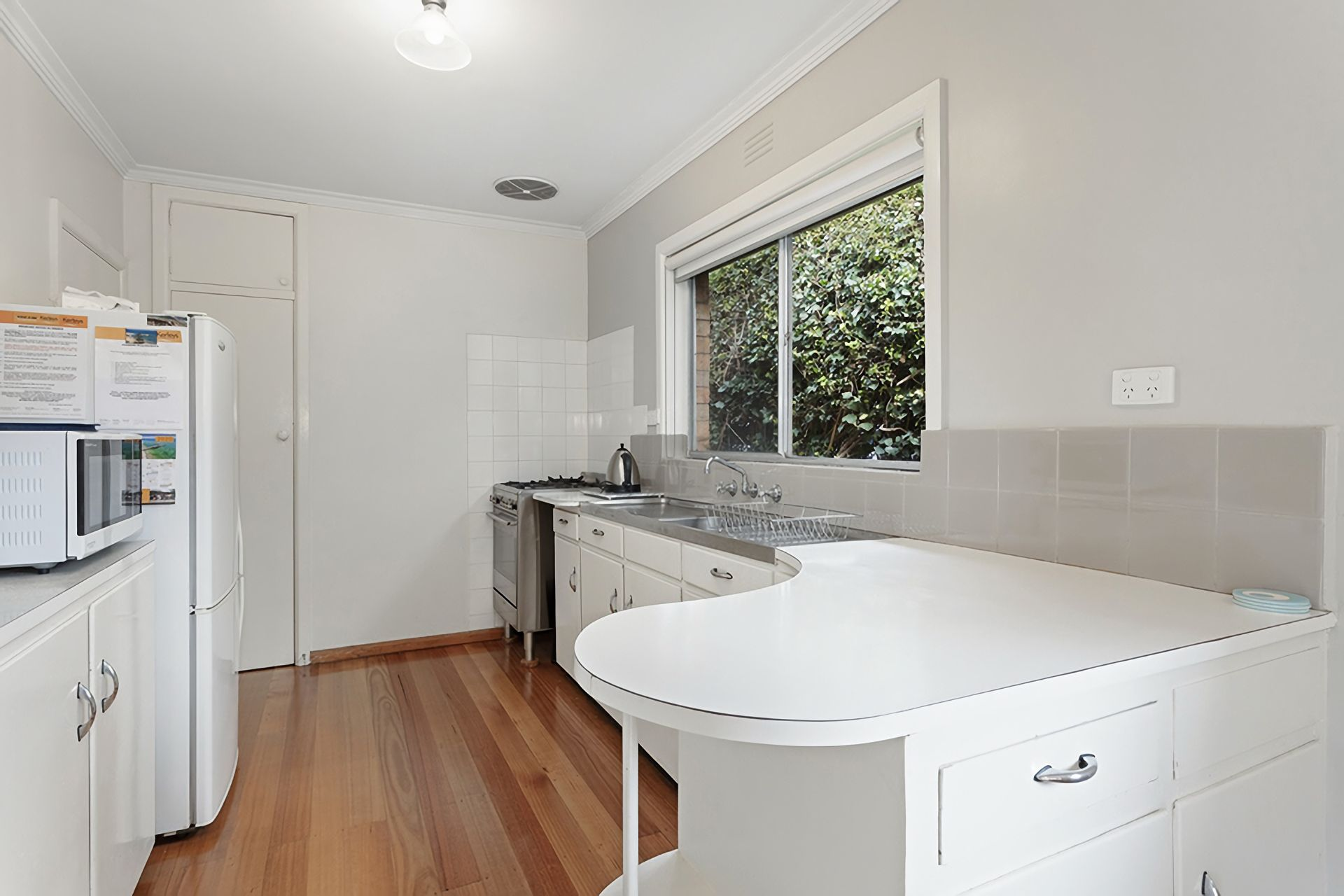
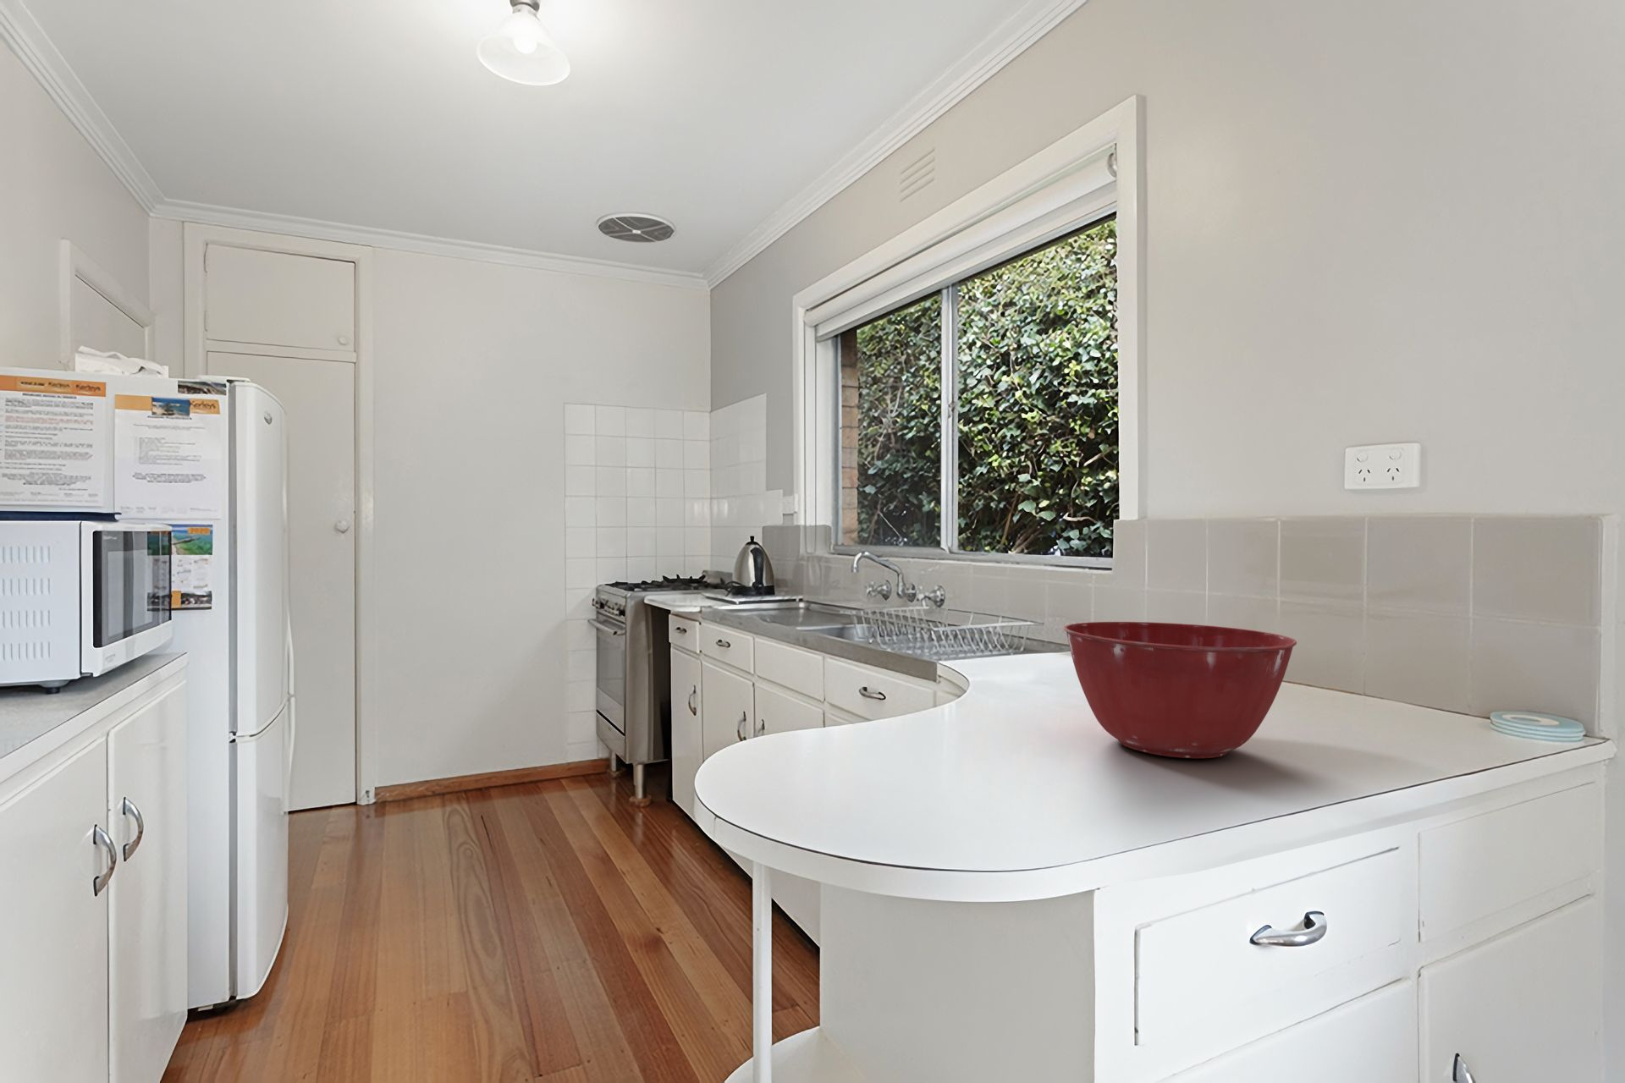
+ mixing bowl (1174, 688)
